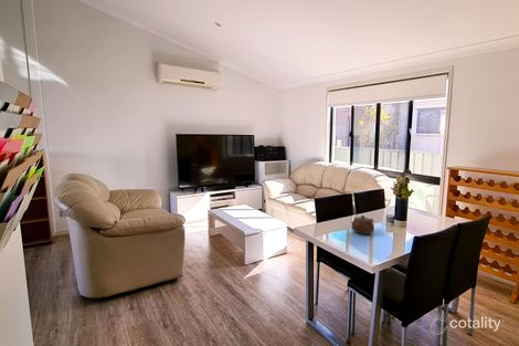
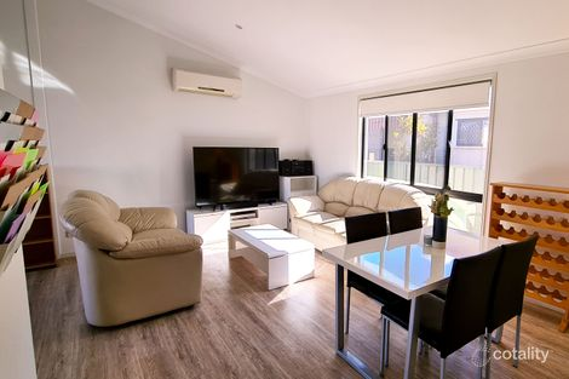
- teapot (361, 223)
